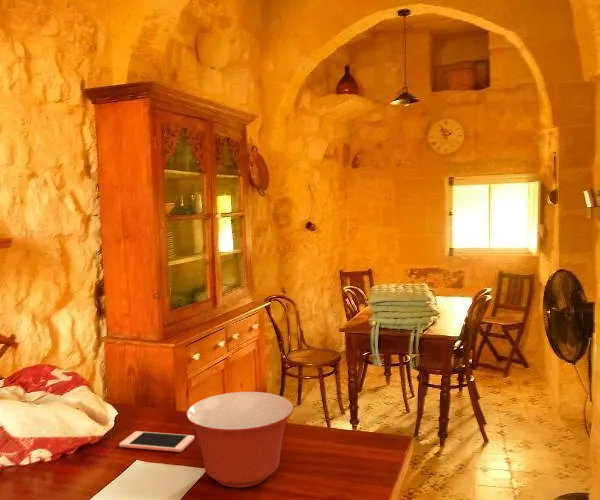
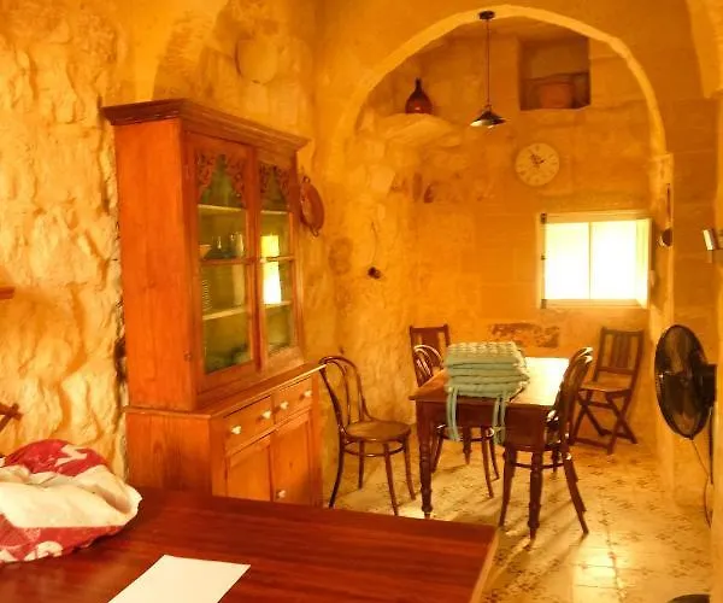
- mixing bowl (241, 441)
- cell phone (157, 441)
